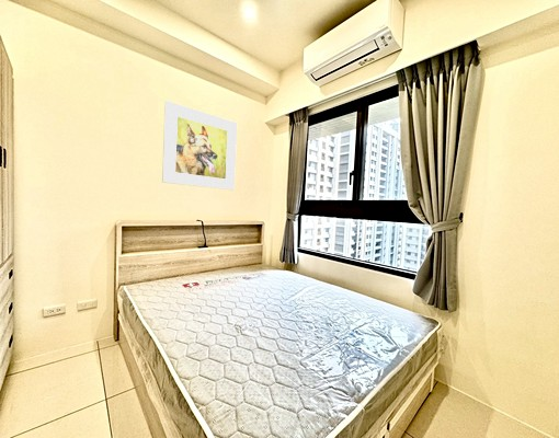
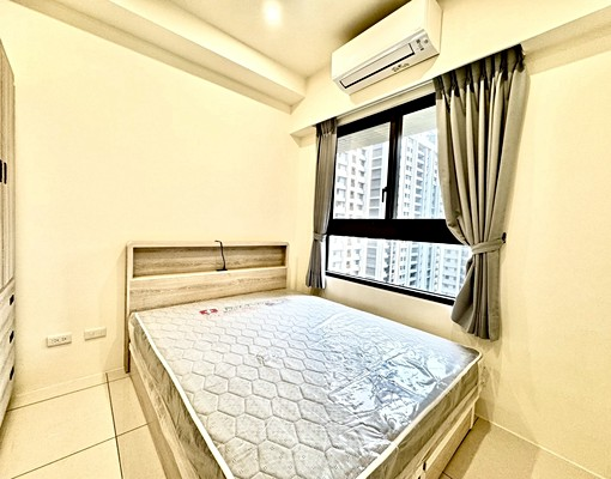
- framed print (203, 150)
